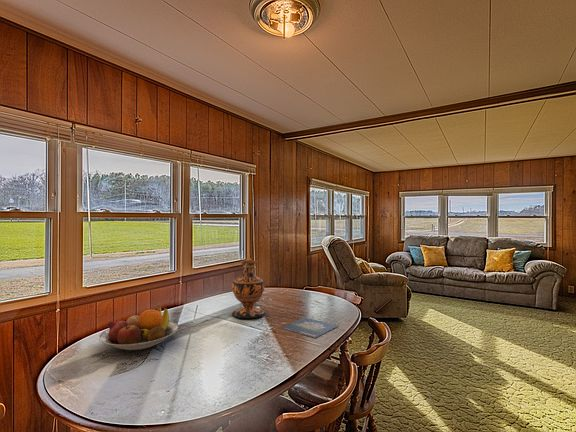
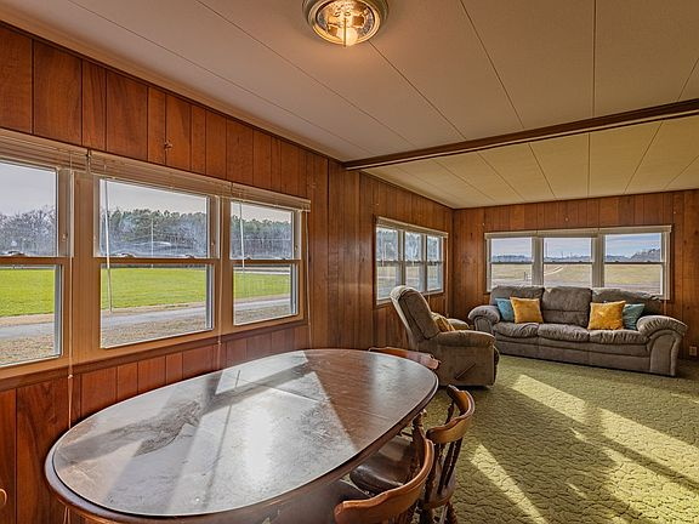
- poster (309, 326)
- fruit bowl (140, 327)
- vase (248, 286)
